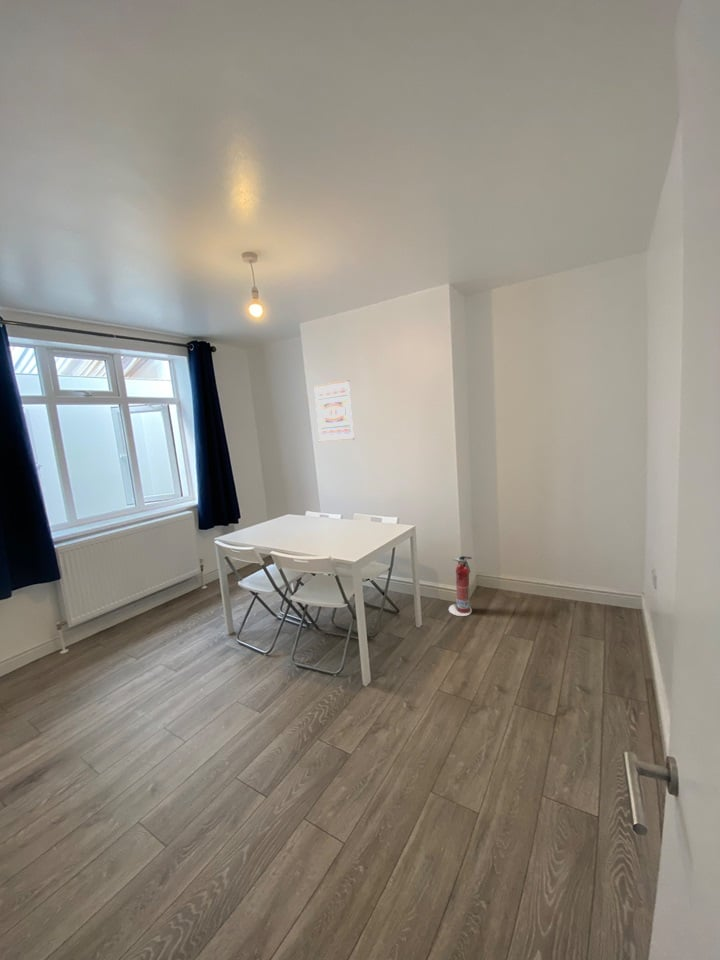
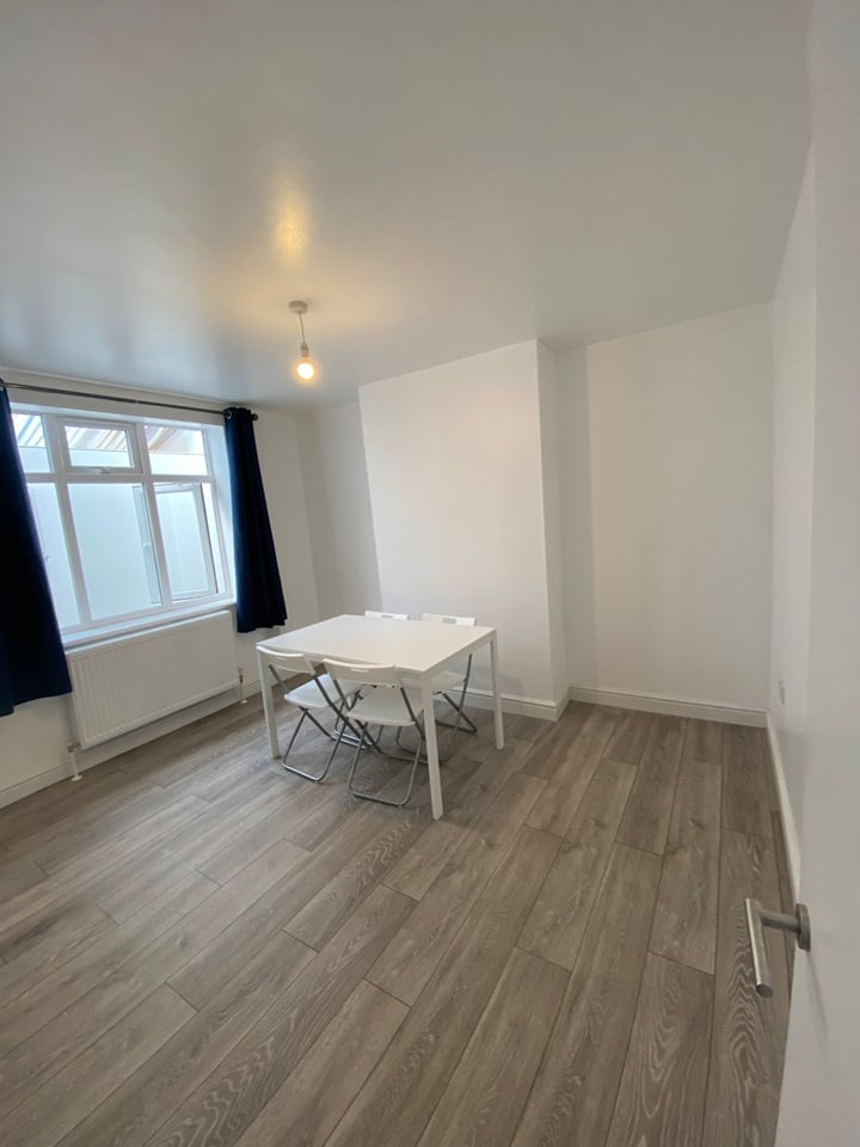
- fire extinguisher (460, 583)
- wall art (333, 412)
